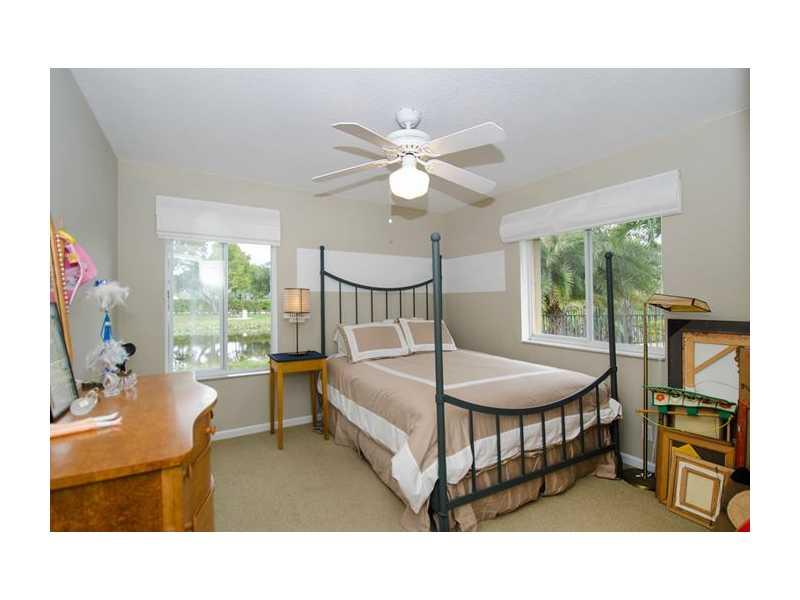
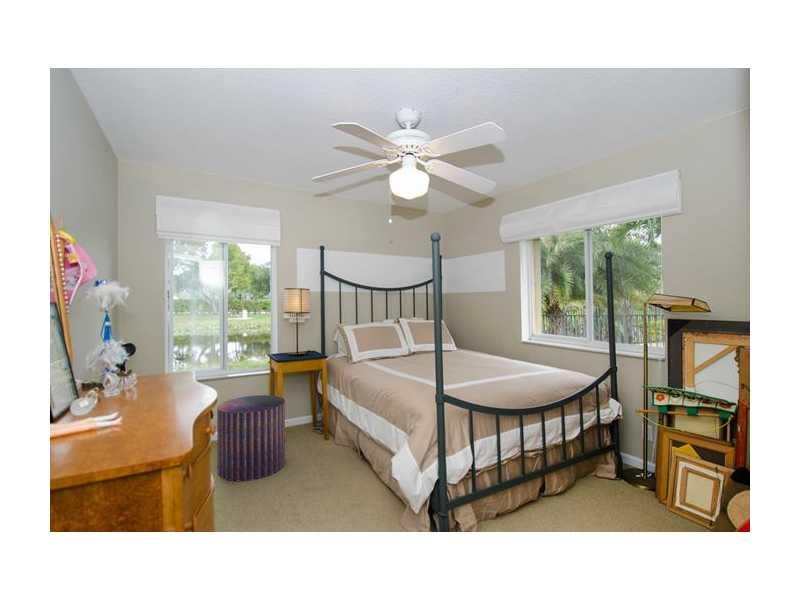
+ stool (252, 434)
